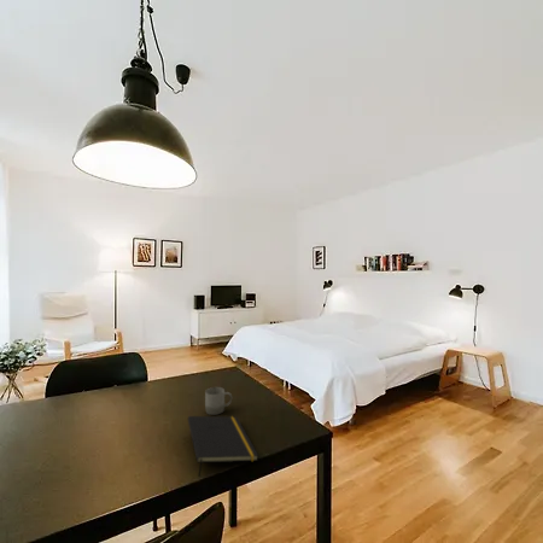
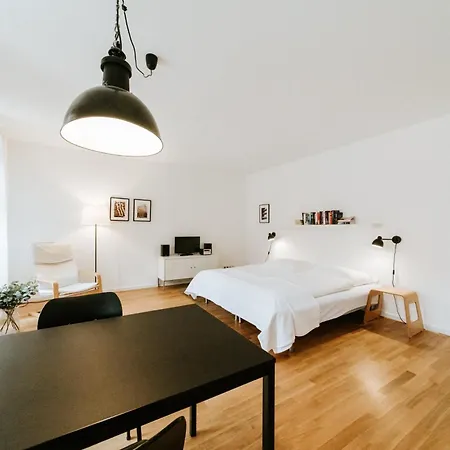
- notepad (220, 436)
- cup (218, 399)
